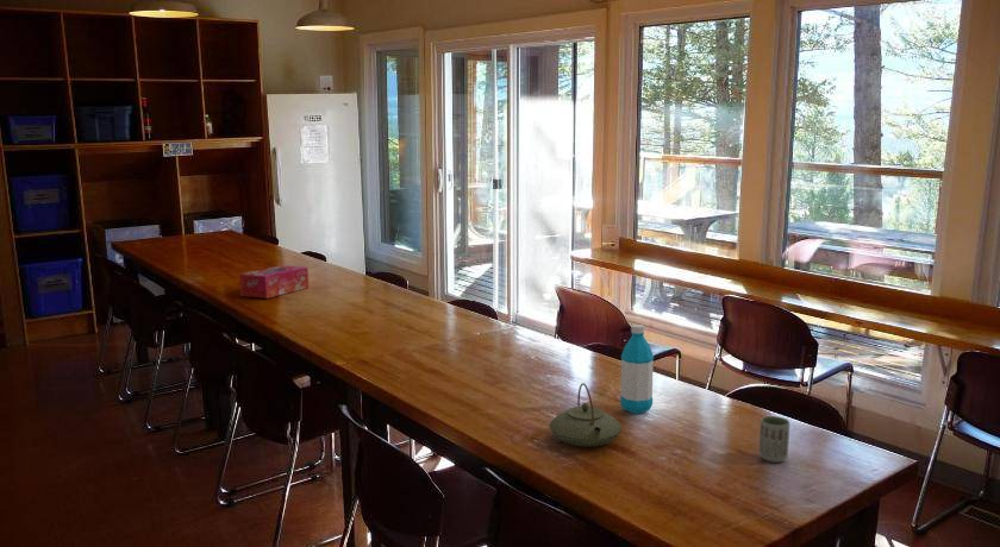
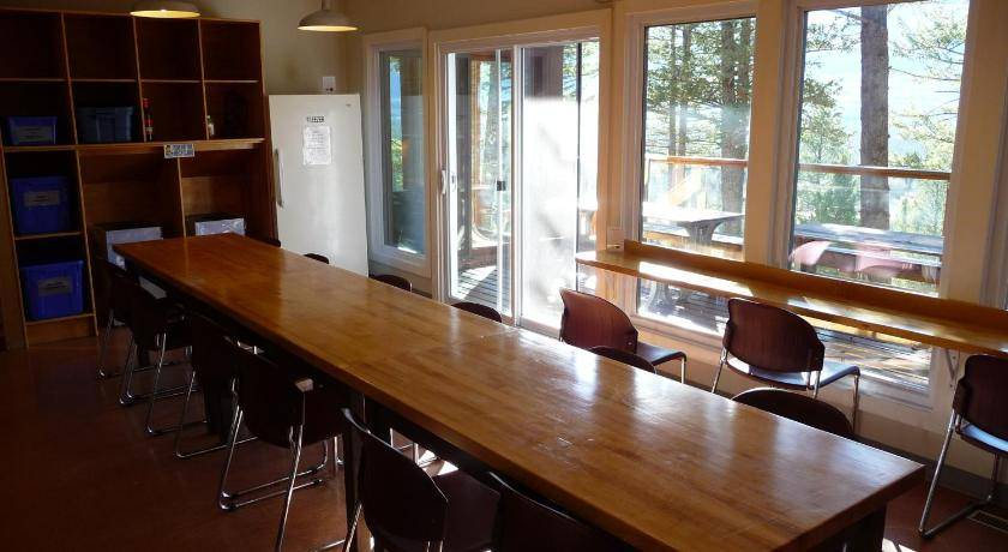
- water bottle (637, 367)
- teapot (586, 413)
- cup (774, 439)
- tissue box (275, 281)
